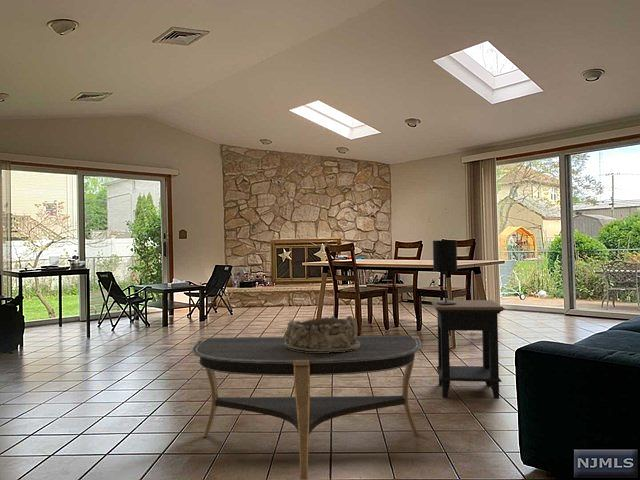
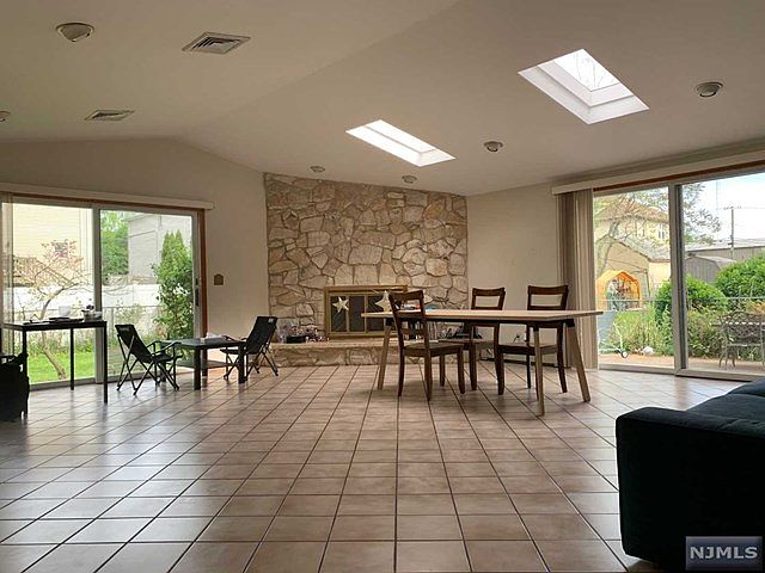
- side table (482, 345)
- table lamp (445, 271)
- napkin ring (321, 332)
- coffee table (306, 400)
